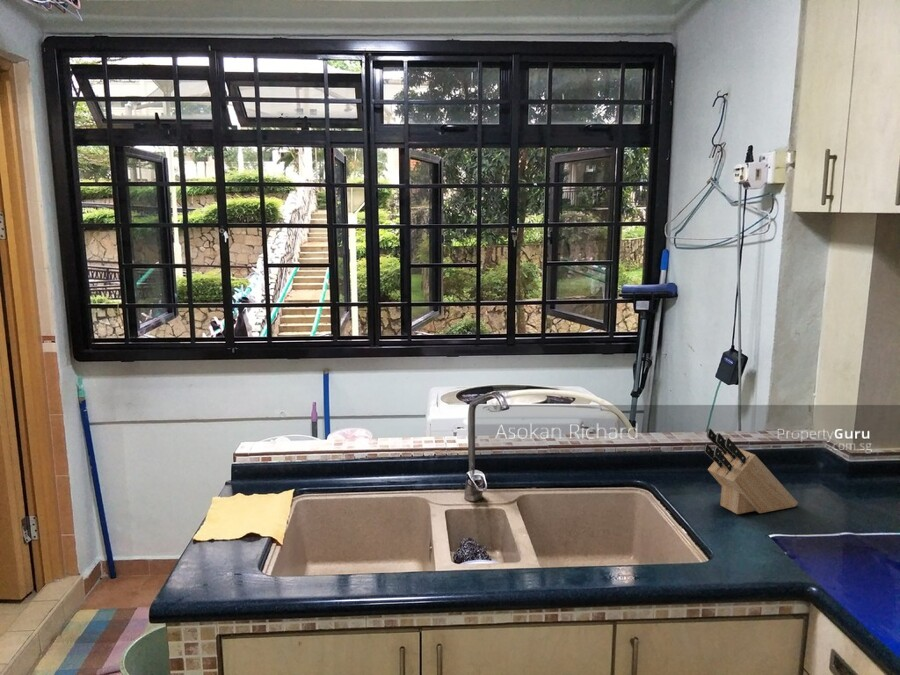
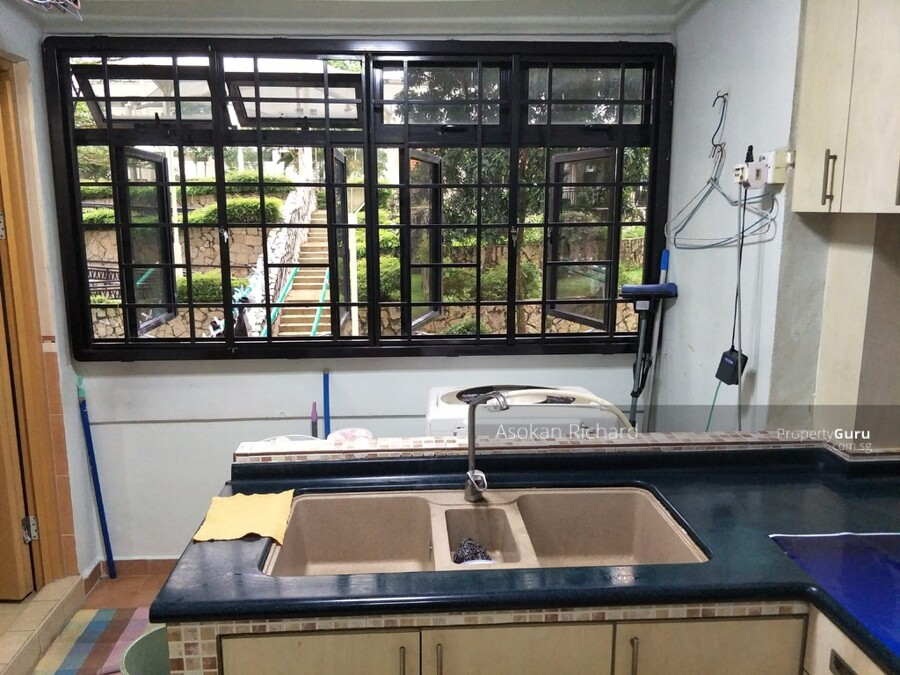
- knife block (748, 467)
